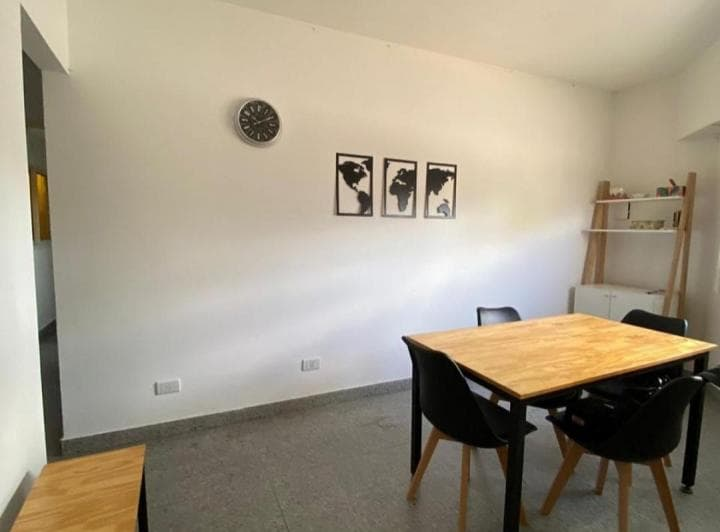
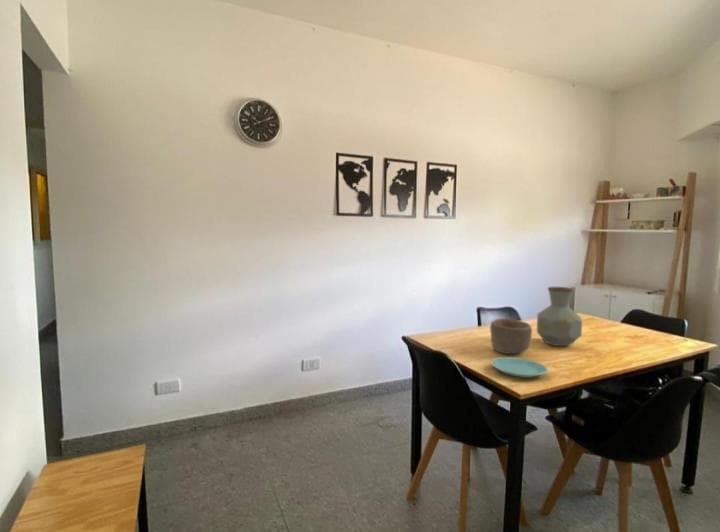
+ bowl (510, 337)
+ plate (518, 368)
+ vase (559, 316)
